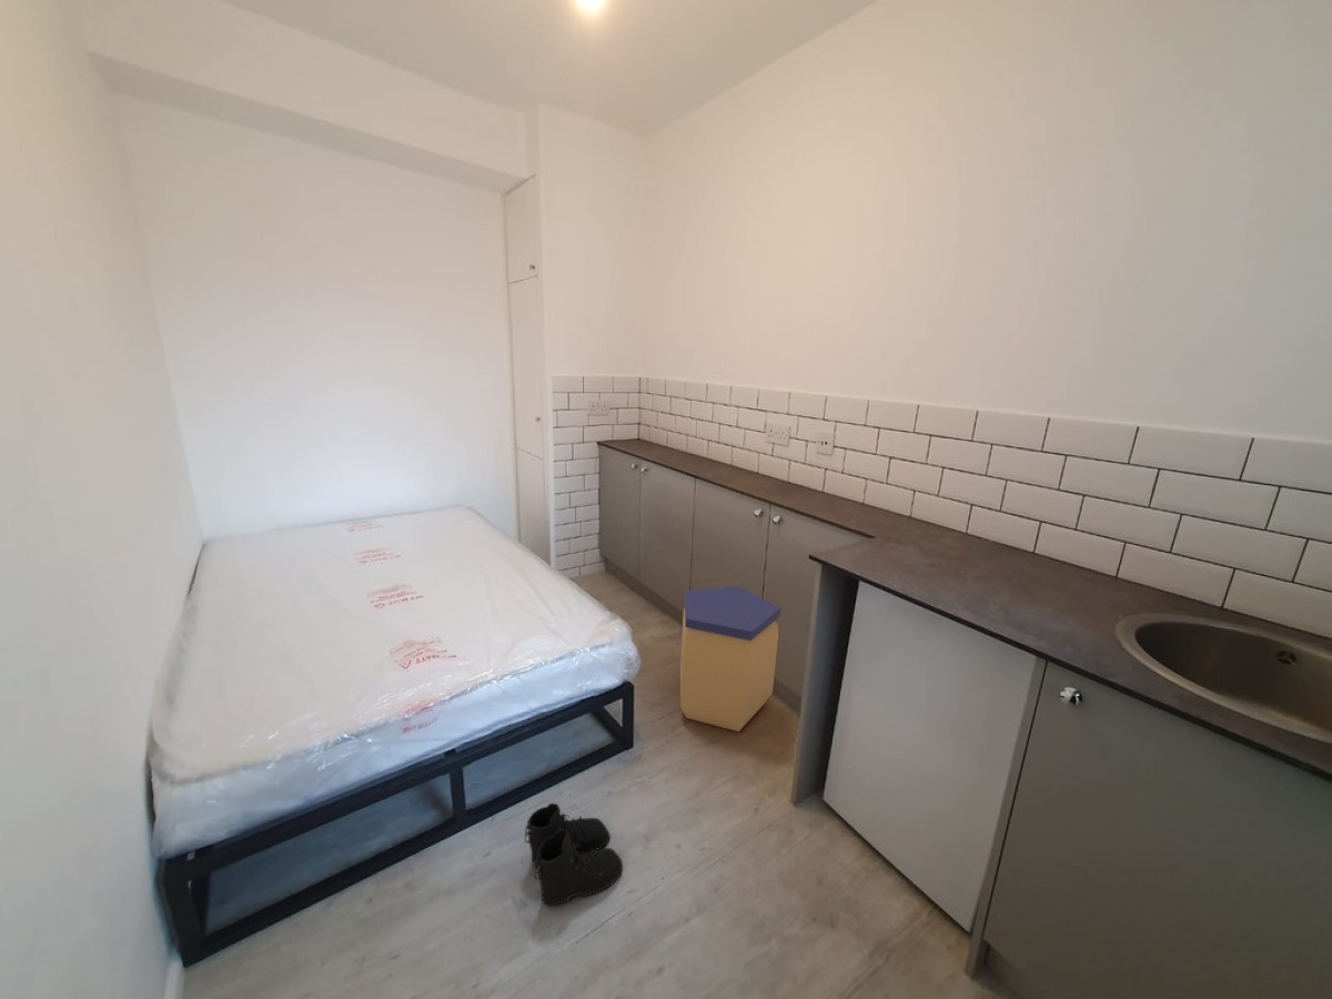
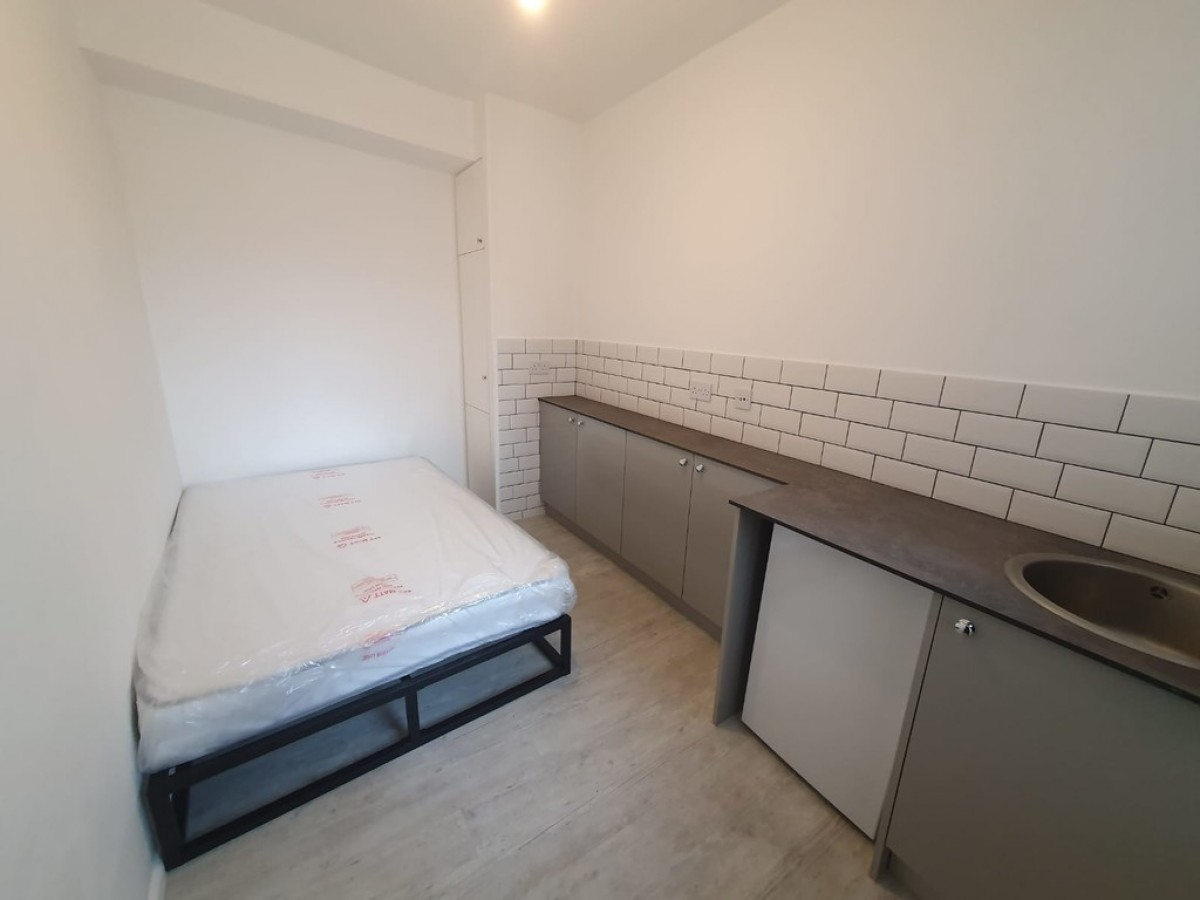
- boots (574, 840)
- trash can (720, 656)
